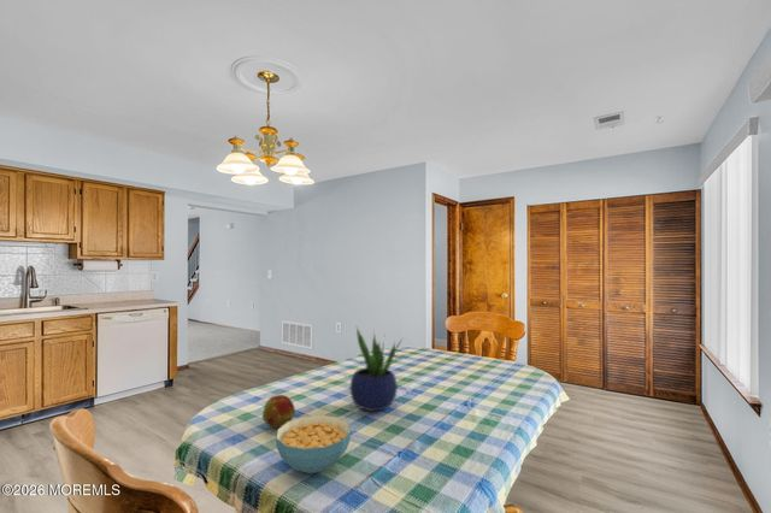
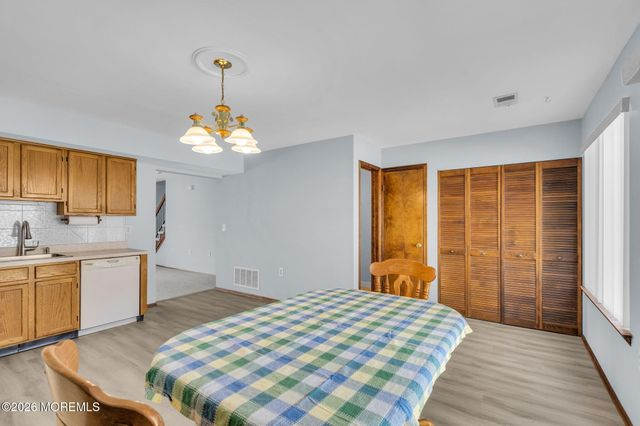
- cereal bowl (313, 448)
- fruit (277, 412)
- potted plant (376, 366)
